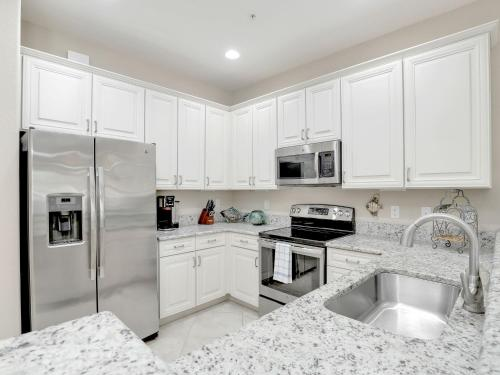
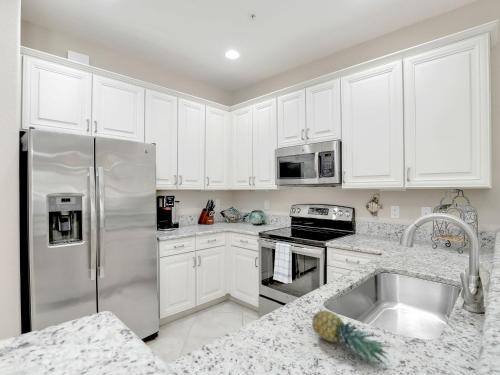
+ fruit (348, 334)
